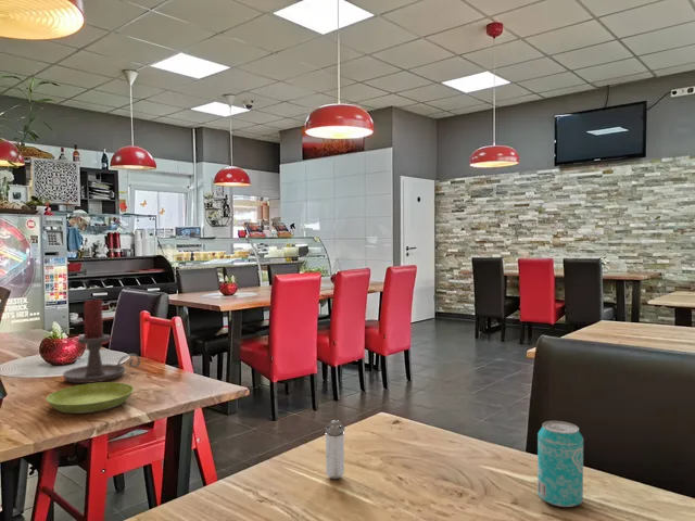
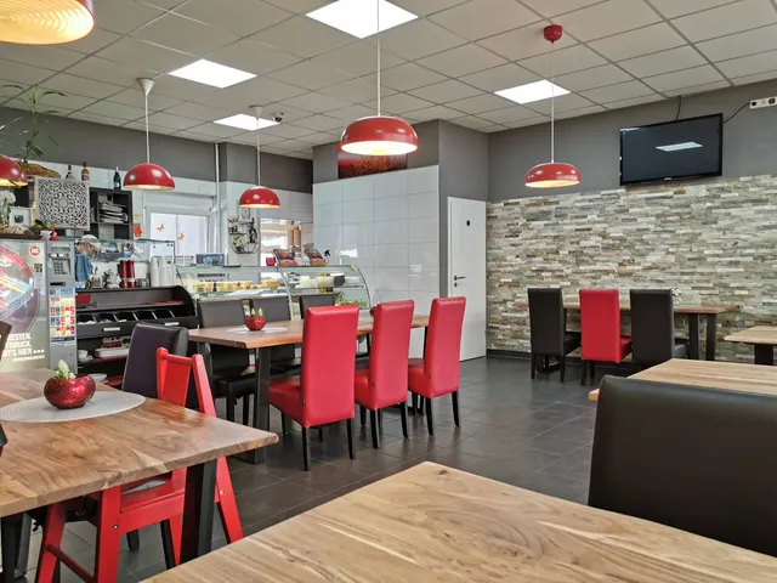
- beverage can (559, 462)
- candle holder (102, 336)
- saucer (91, 397)
- shaker (334, 448)
